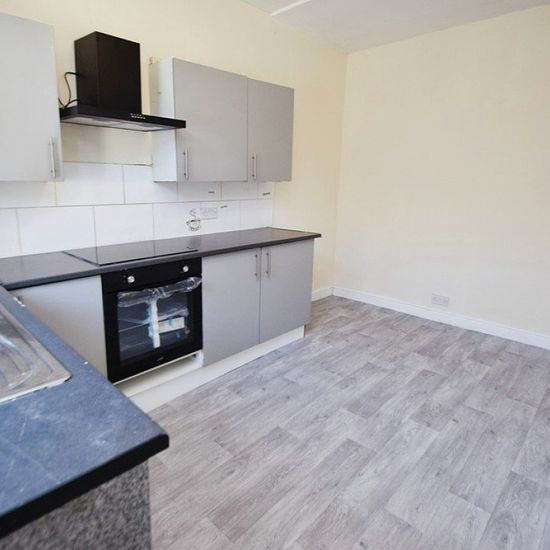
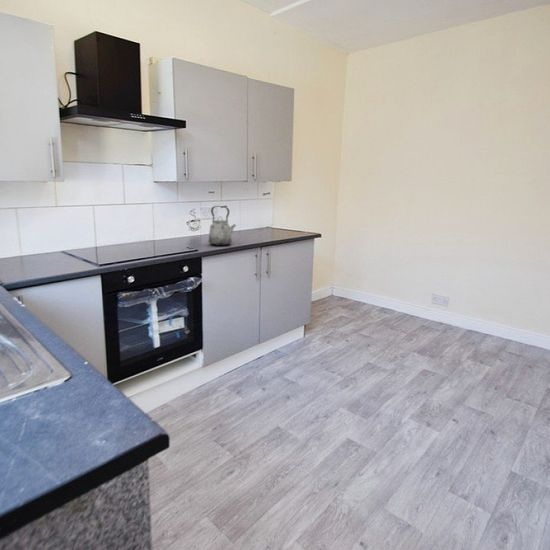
+ kettle (223, 225)
